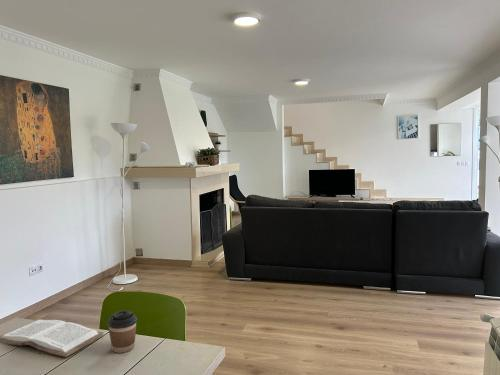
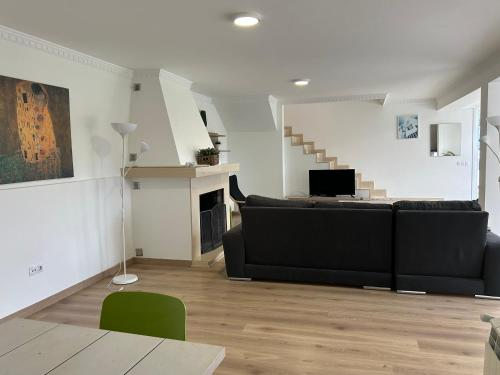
- coffee cup (122, 329)
- book (50, 333)
